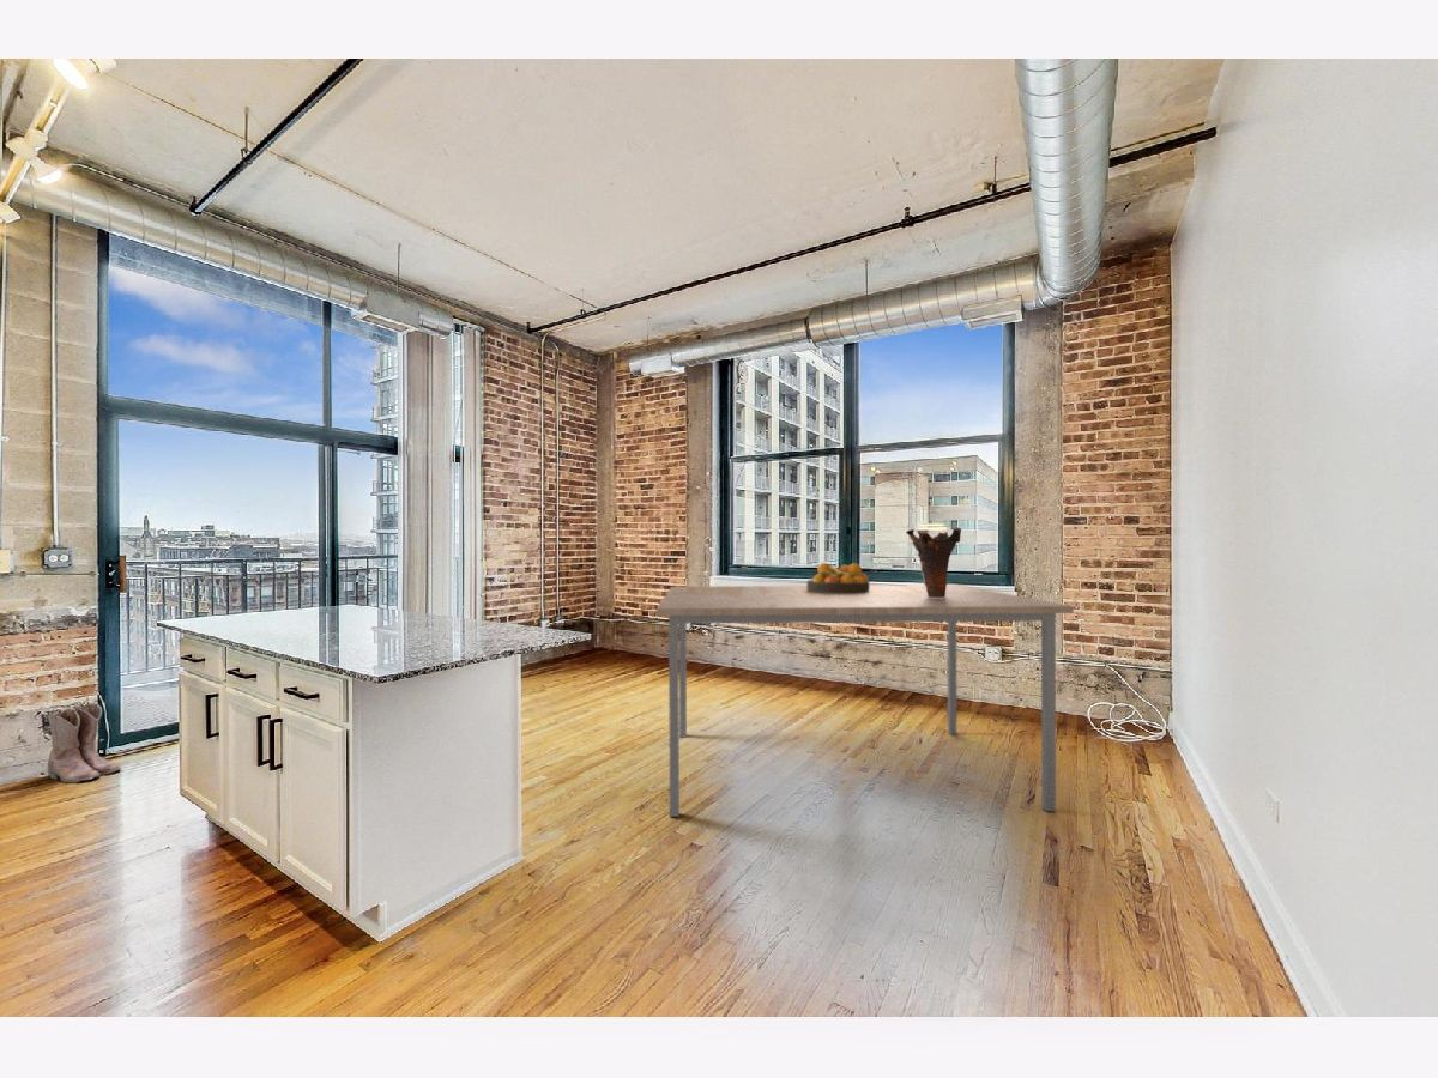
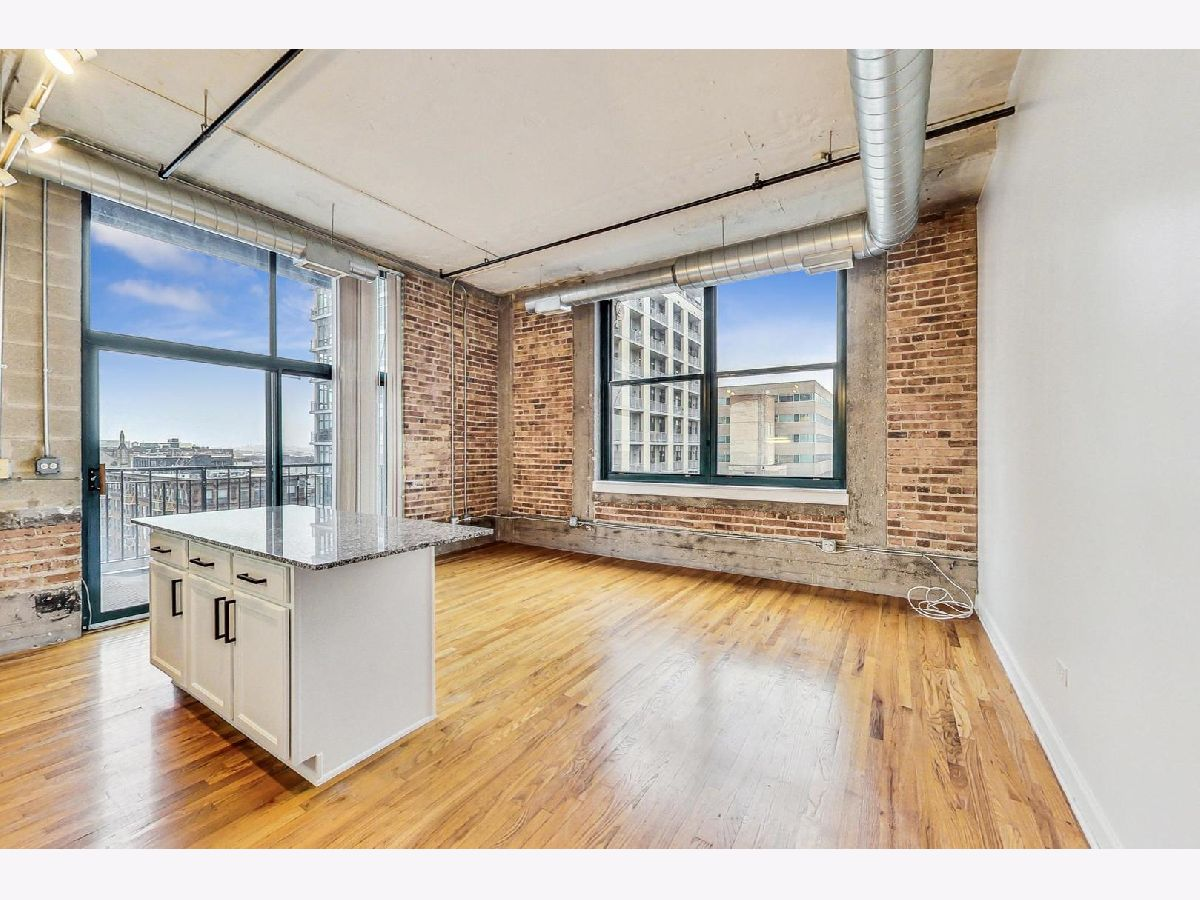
- dining table (836, 622)
- fruit bowl (838, 576)
- boots (84, 739)
- vase (932, 562)
